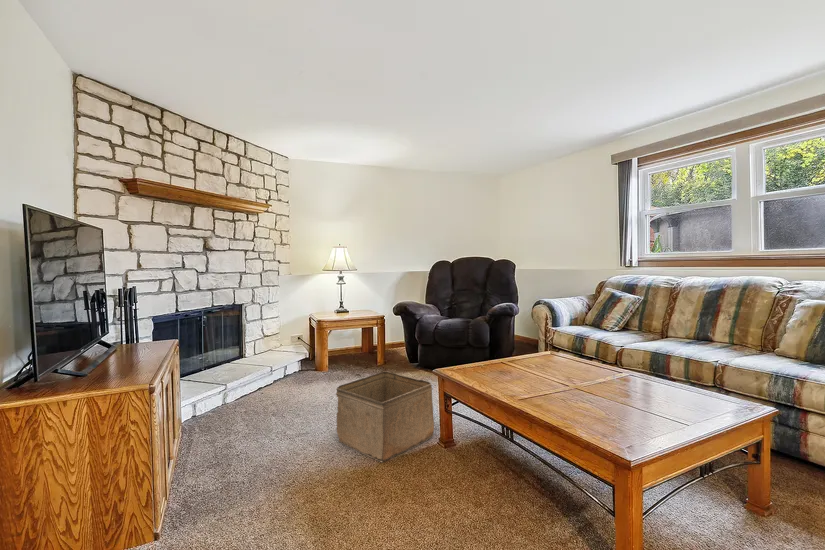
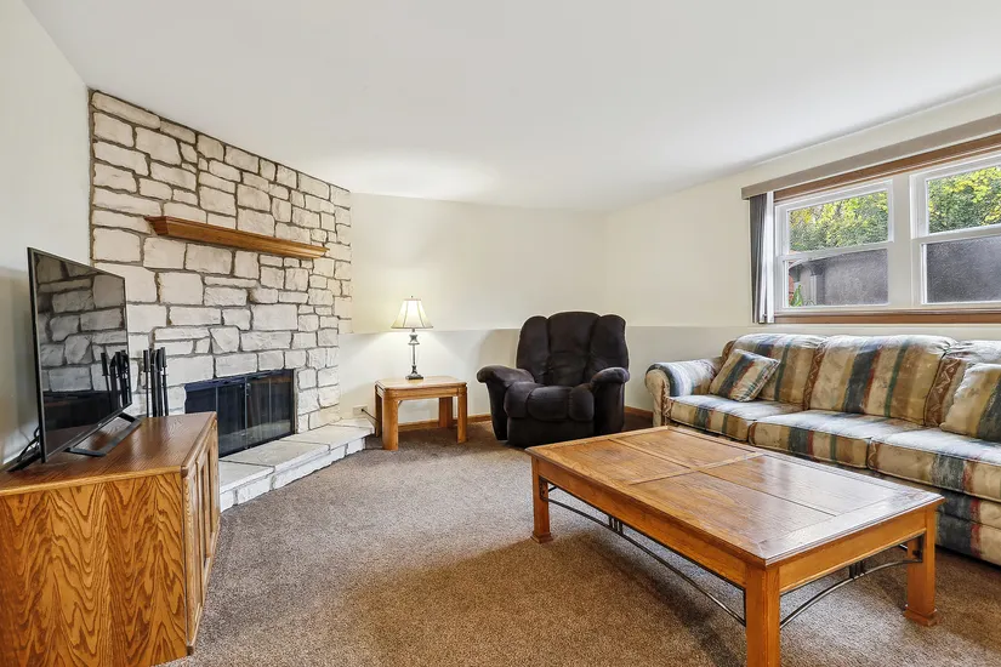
- storage bin (384, 411)
